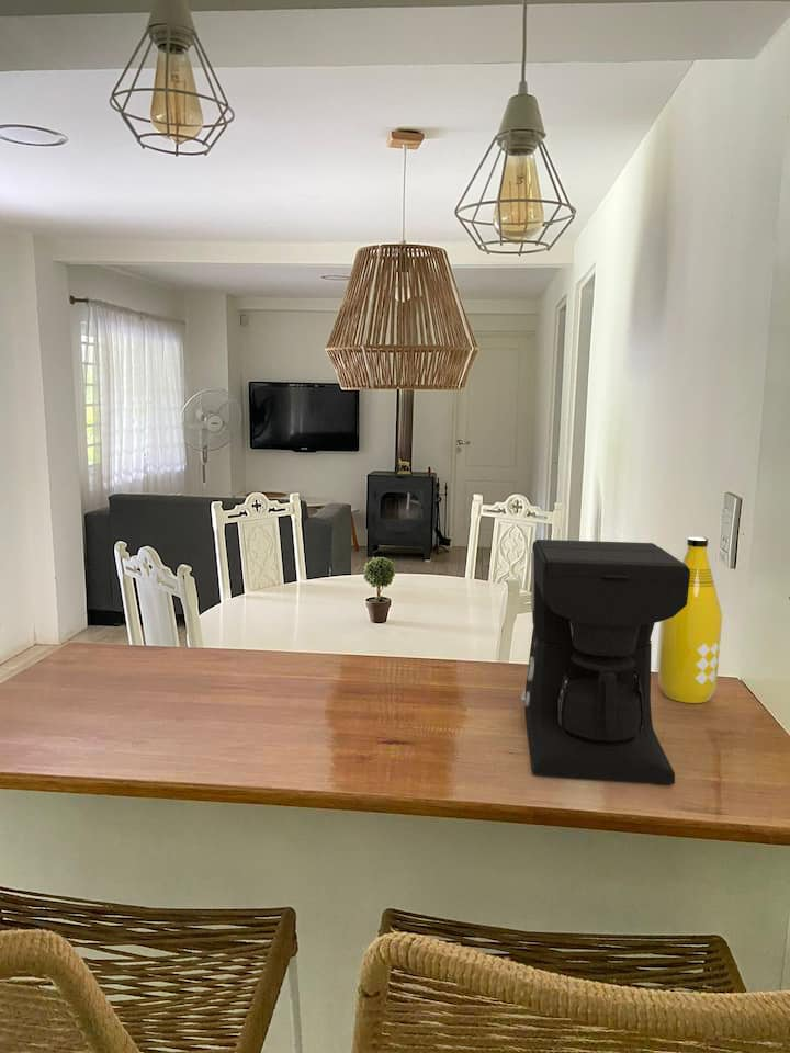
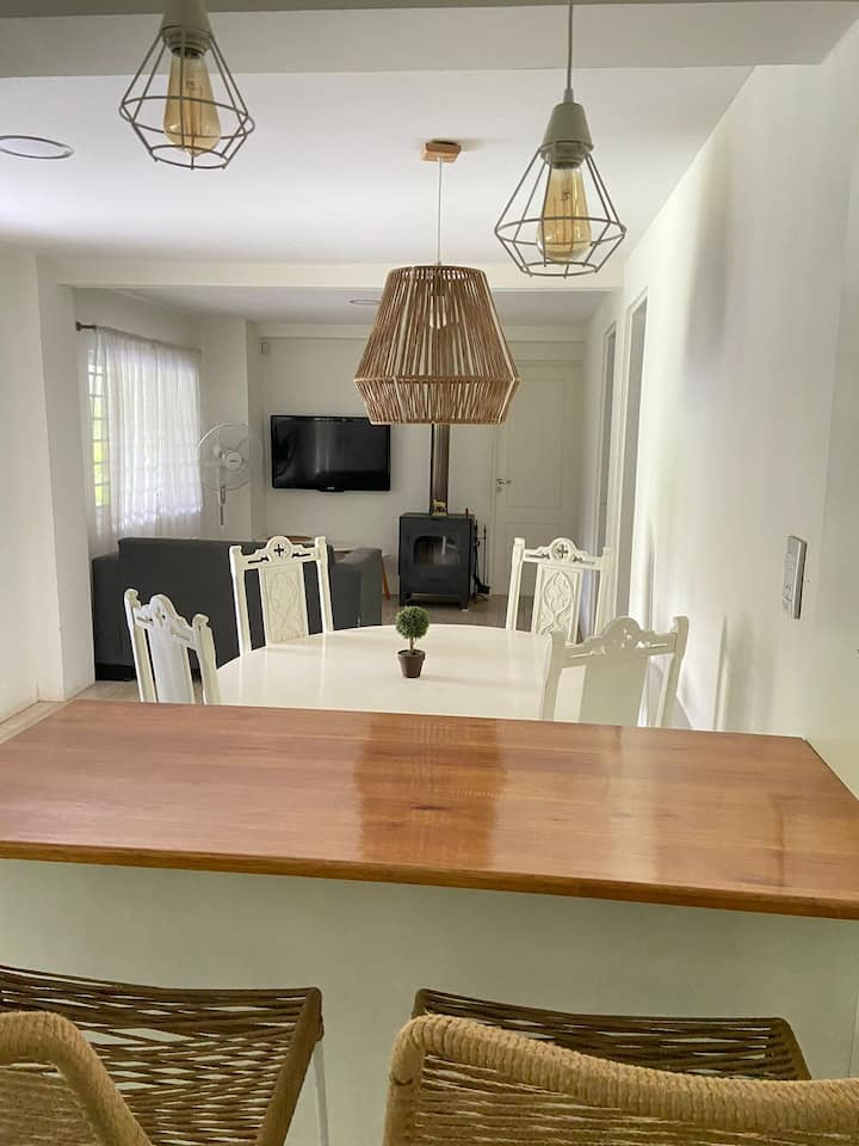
- coffee maker (595, 650)
- bottle (691, 618)
